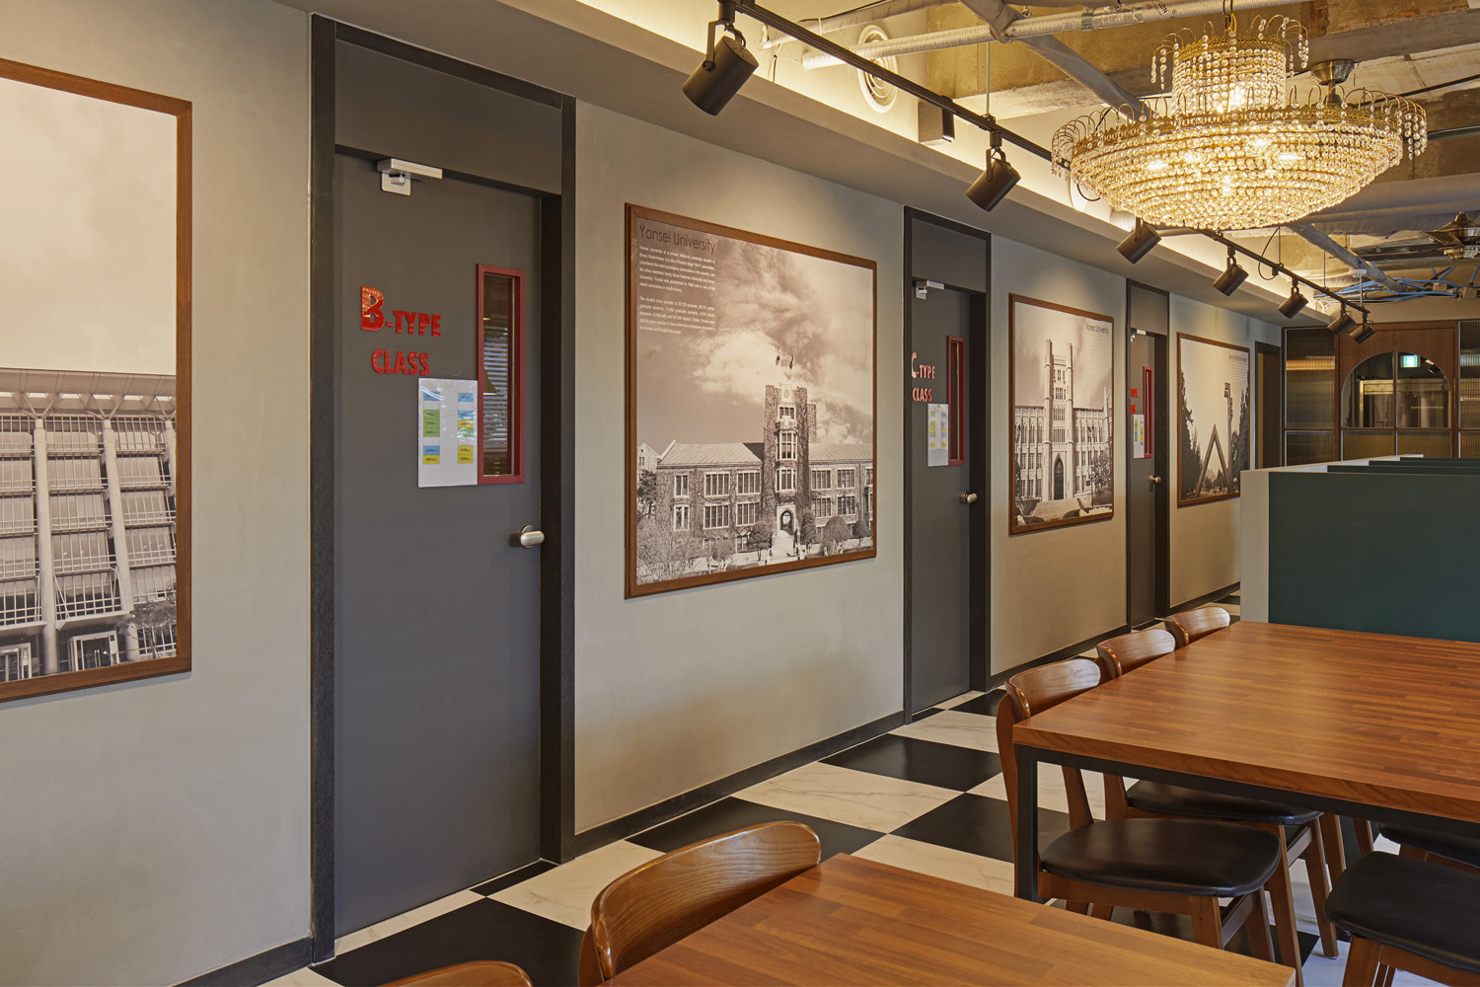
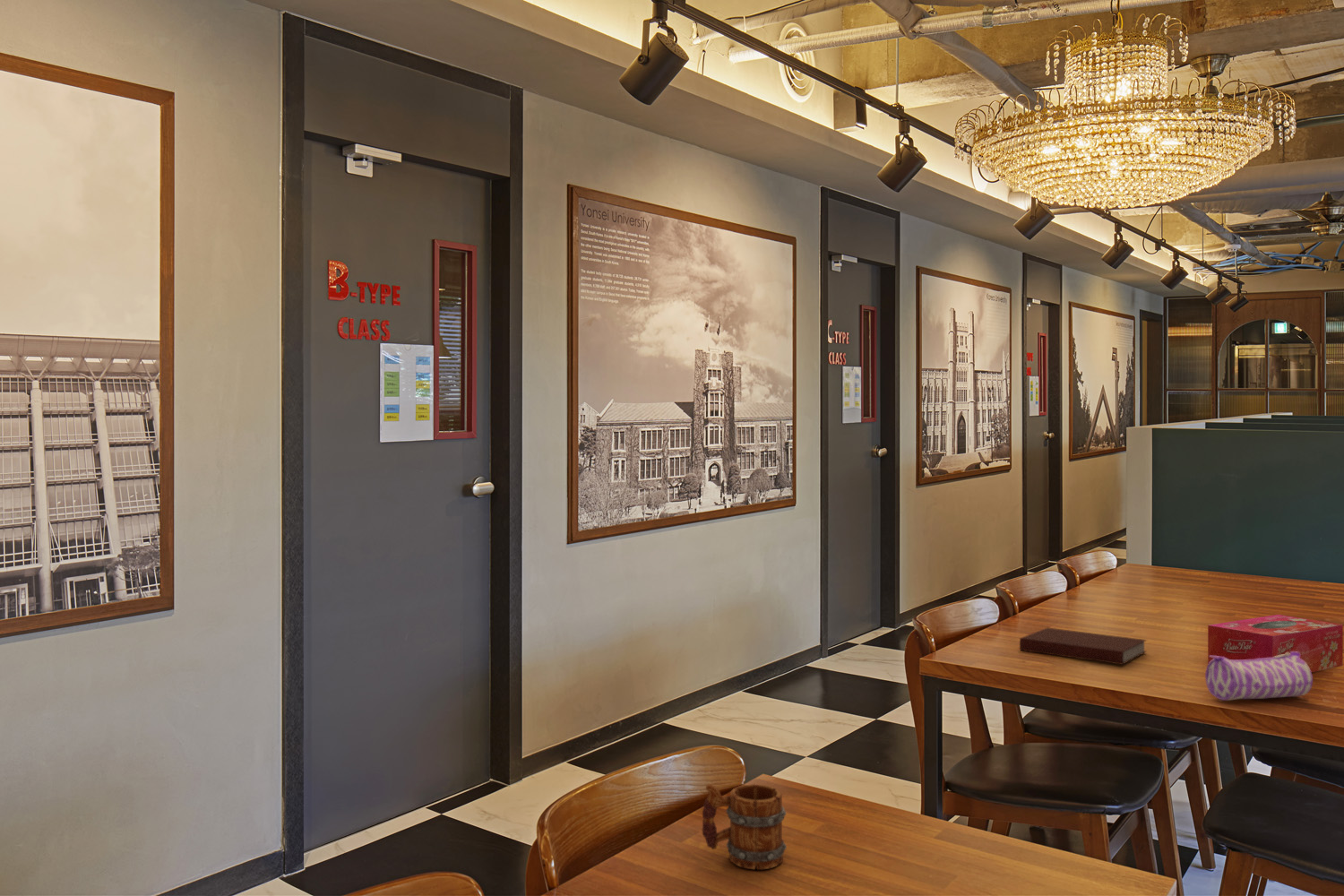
+ notebook (1082, 644)
+ pencil case (1259, 676)
+ tissue box (1275, 645)
+ mug (744, 822)
